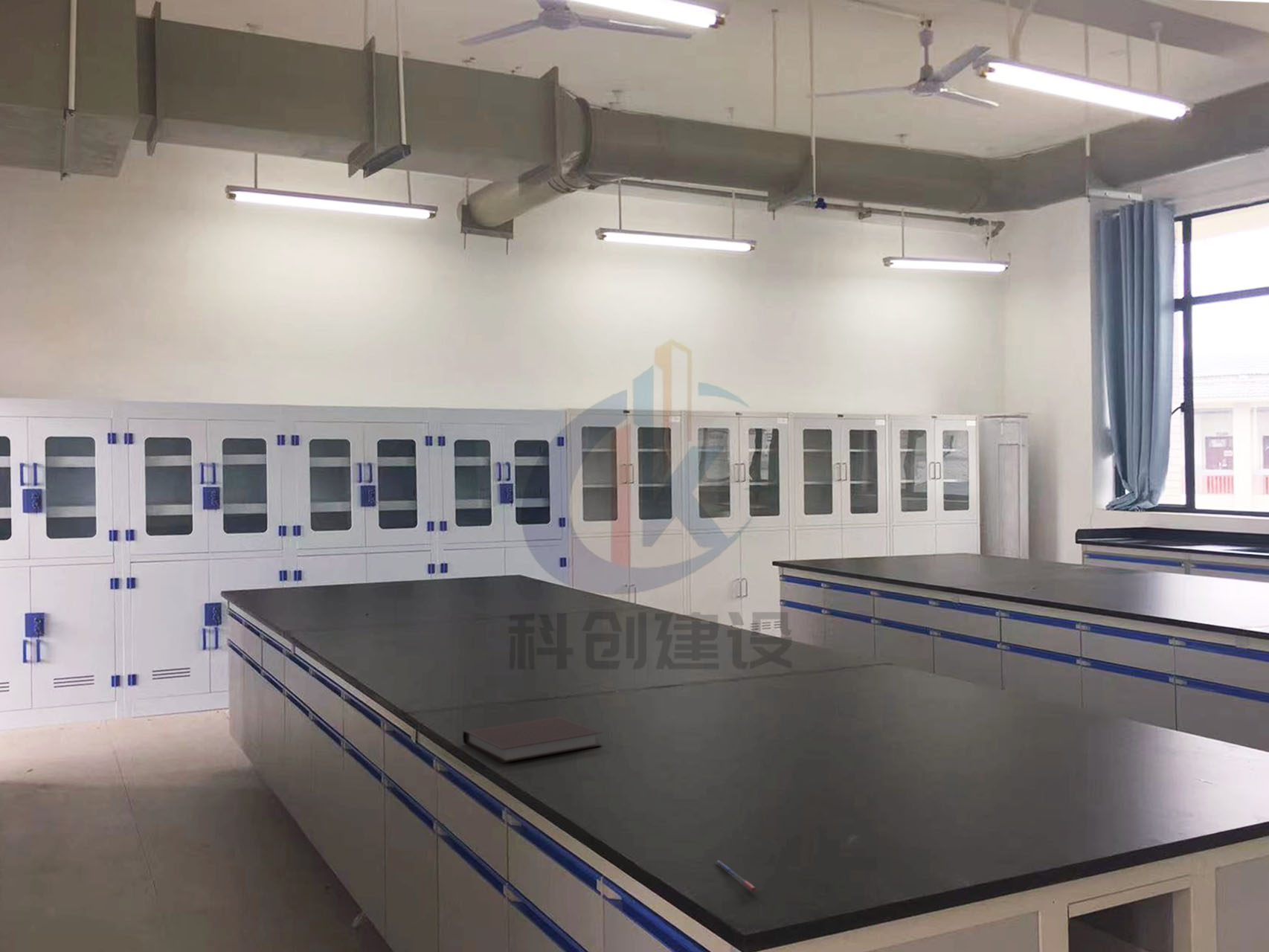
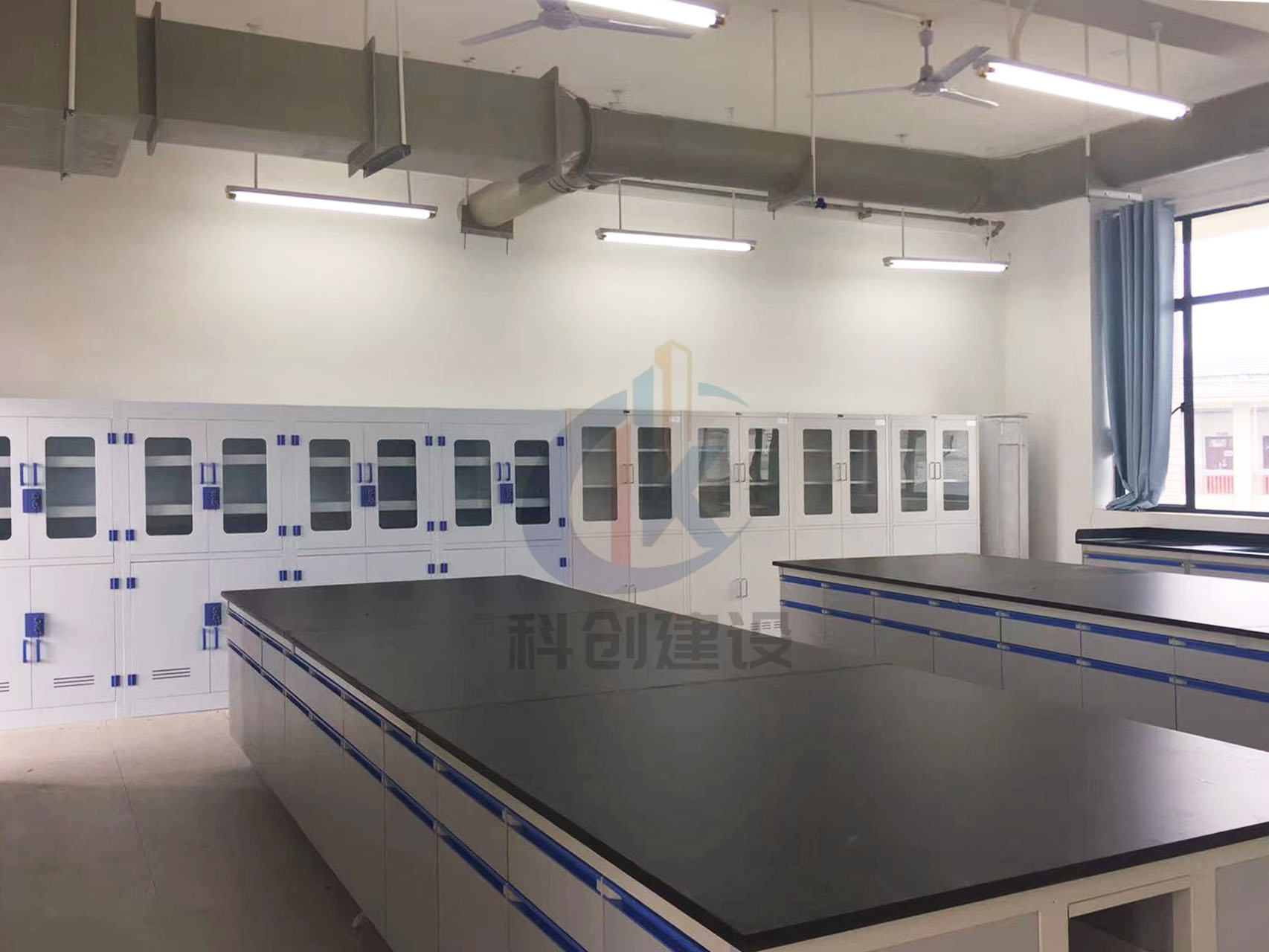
- notebook (532, 738)
- pen (735, 874)
